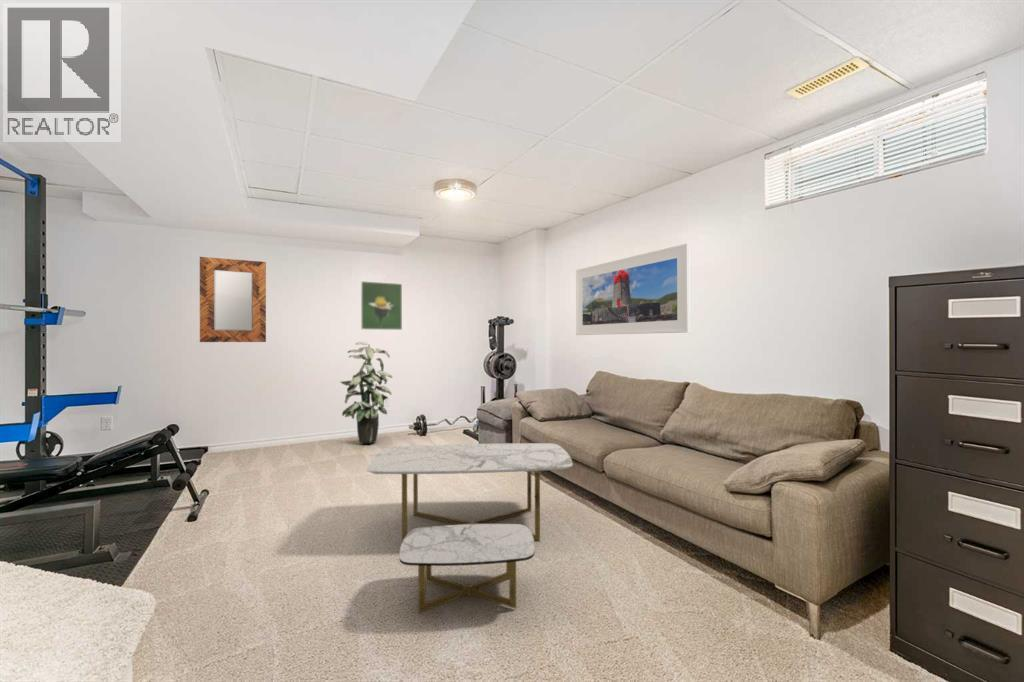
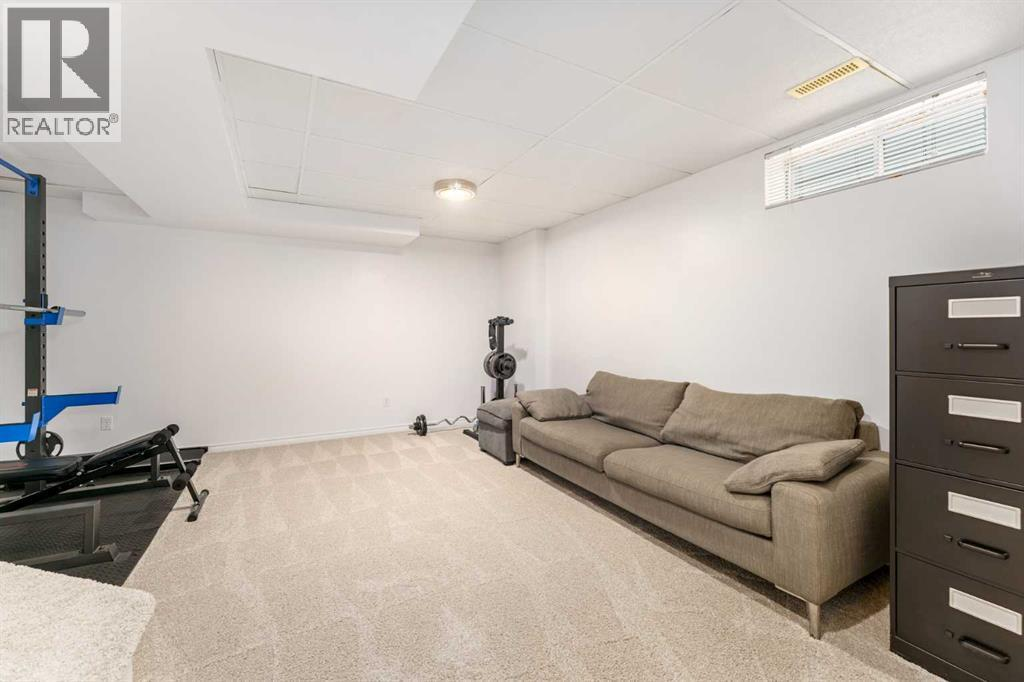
- indoor plant (365, 392)
- home mirror (233, 300)
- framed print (623, 296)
- coffee table (471, 521)
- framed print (382, 306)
